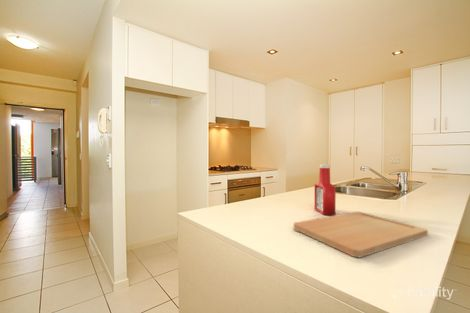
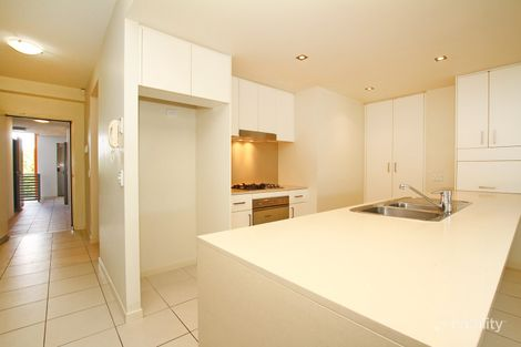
- cutting board (357, 228)
- soap bottle (324, 188)
